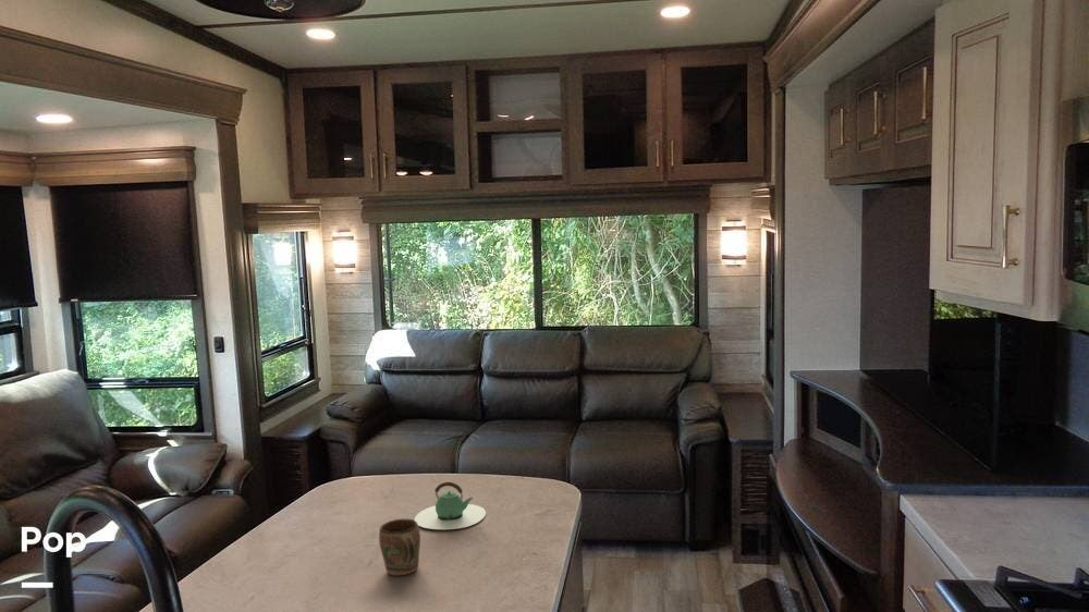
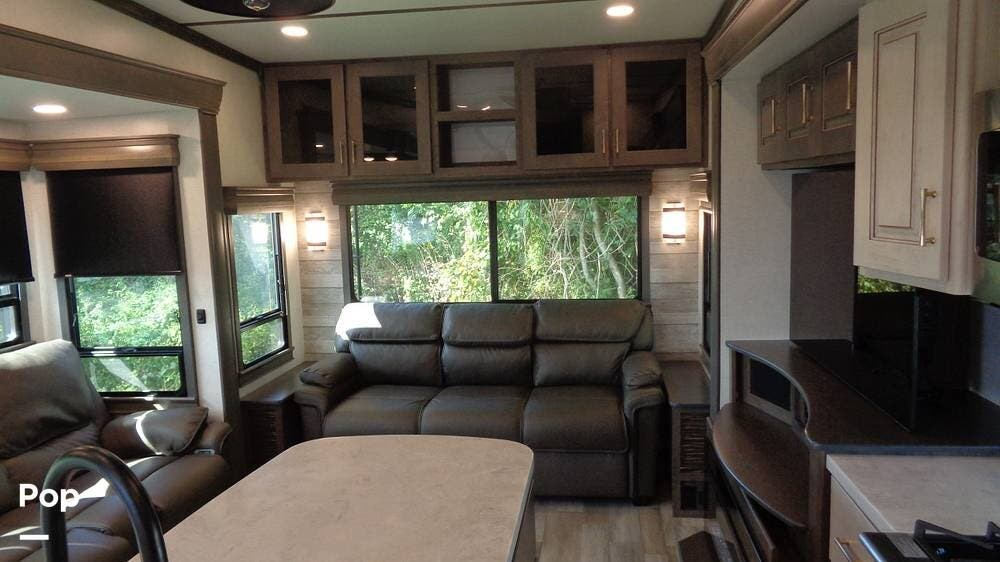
- mug (400, 548)
- teapot (449, 499)
